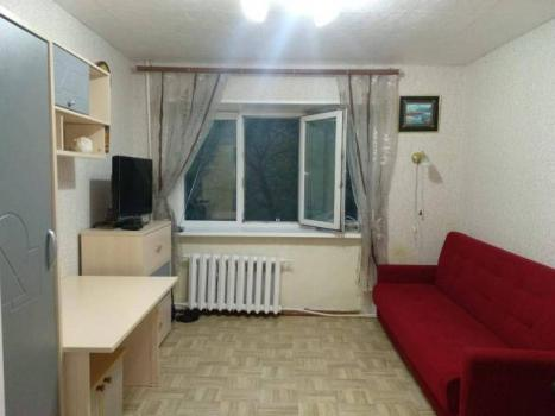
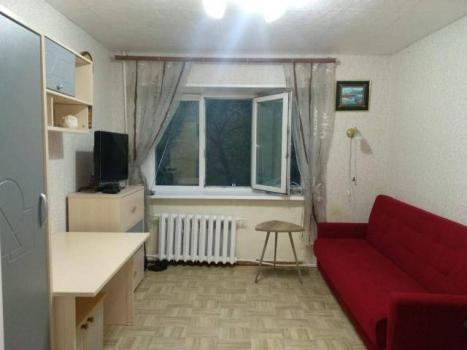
+ side table (276, 249)
